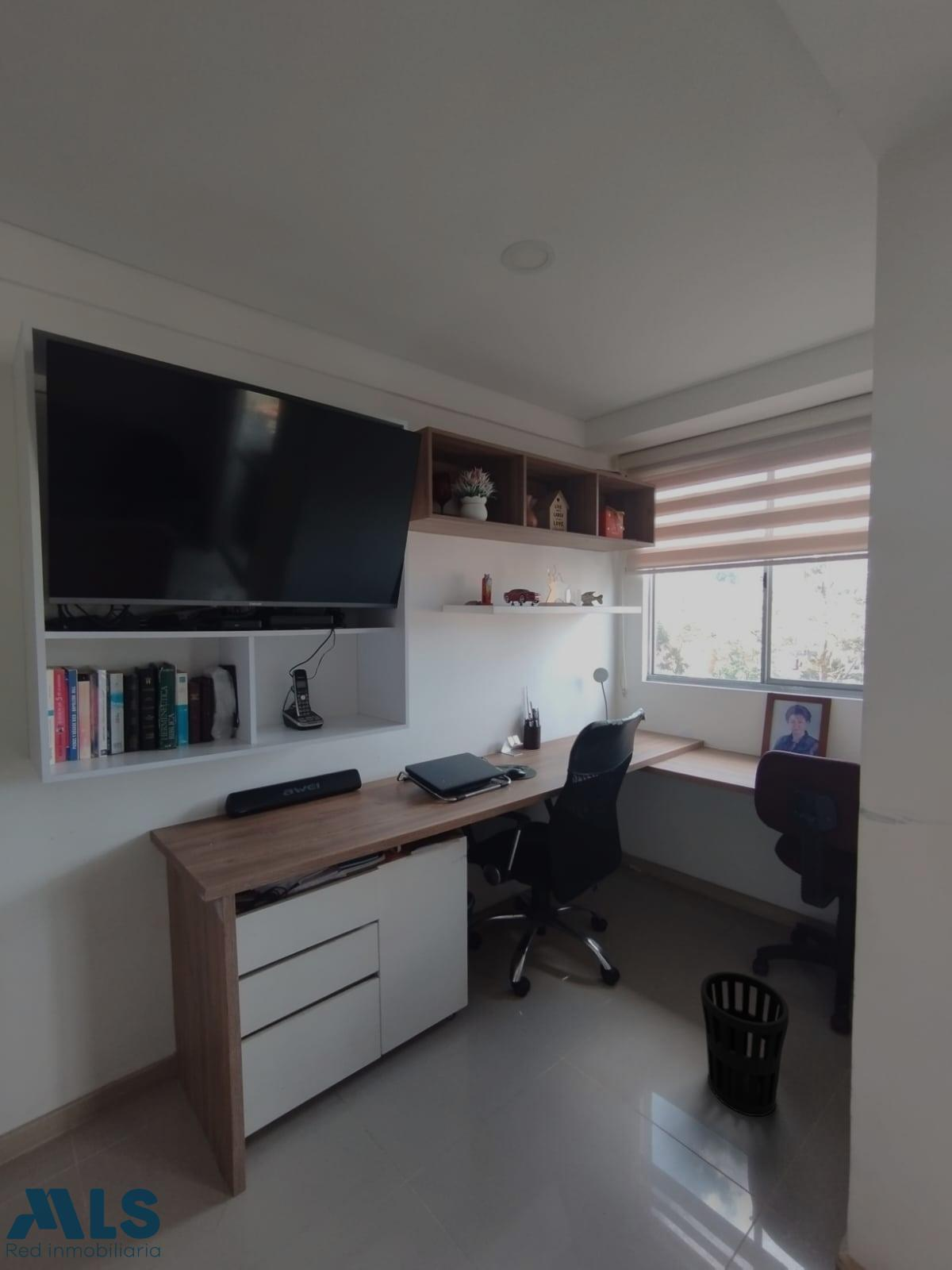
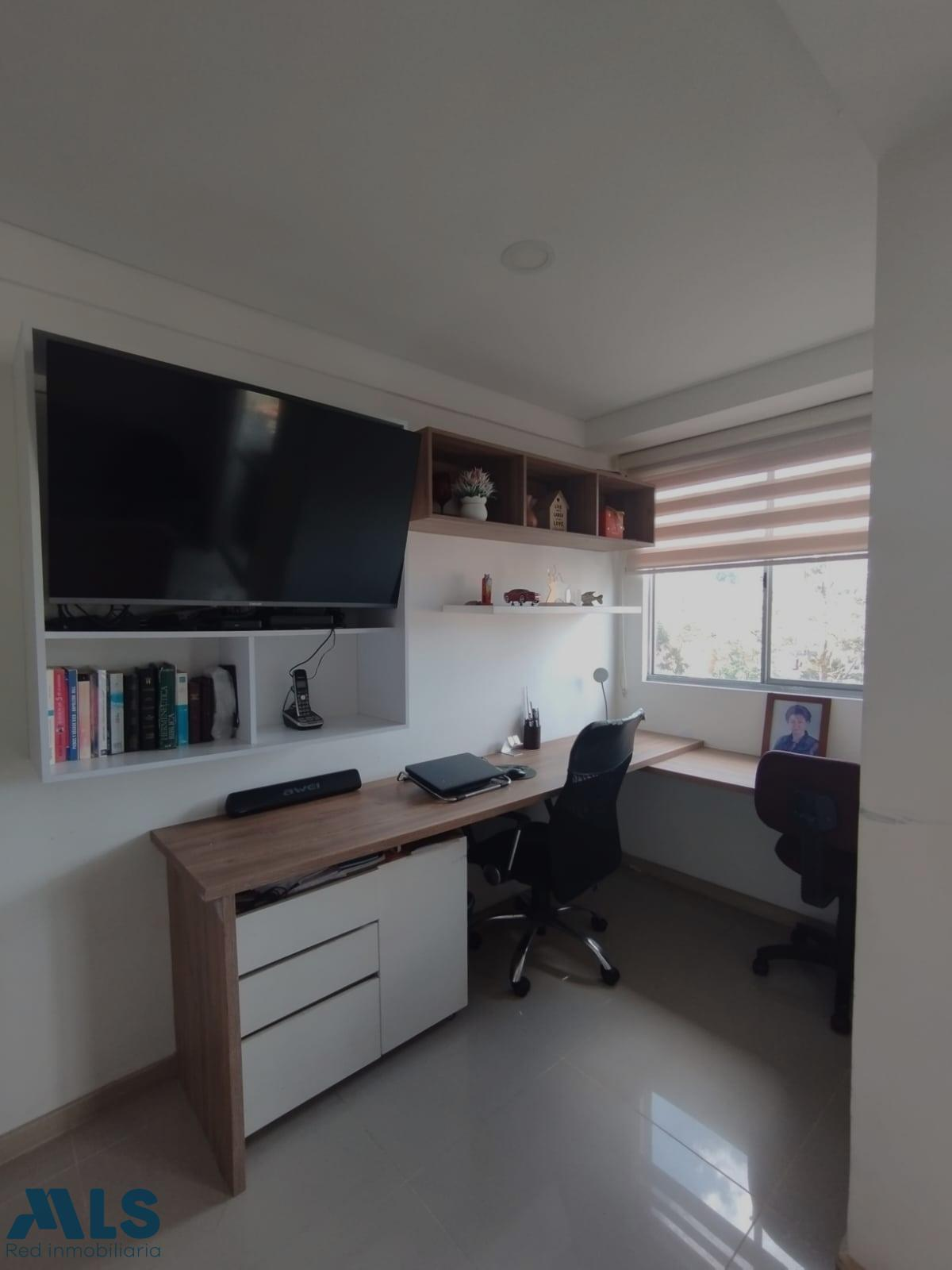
- wastebasket (742, 1042)
